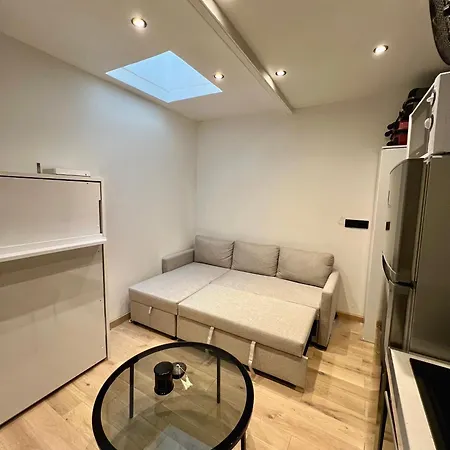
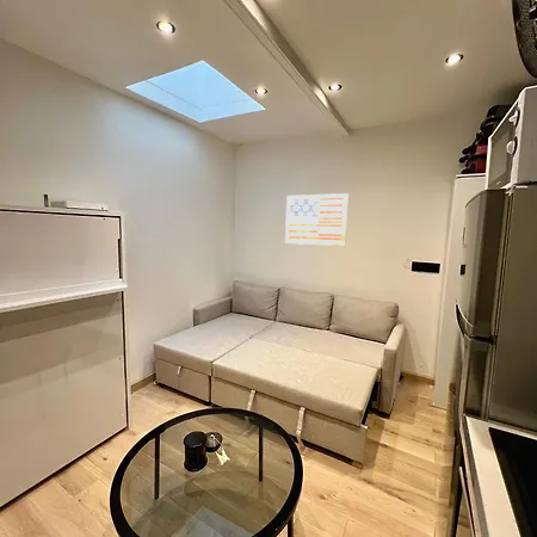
+ wall art (315, 220)
